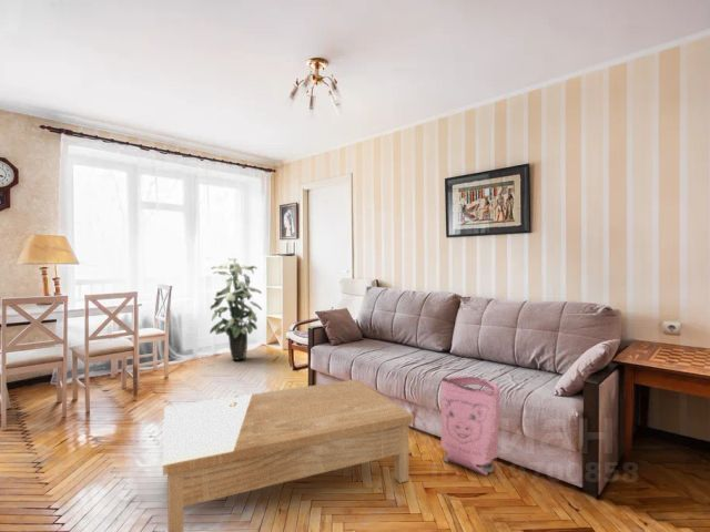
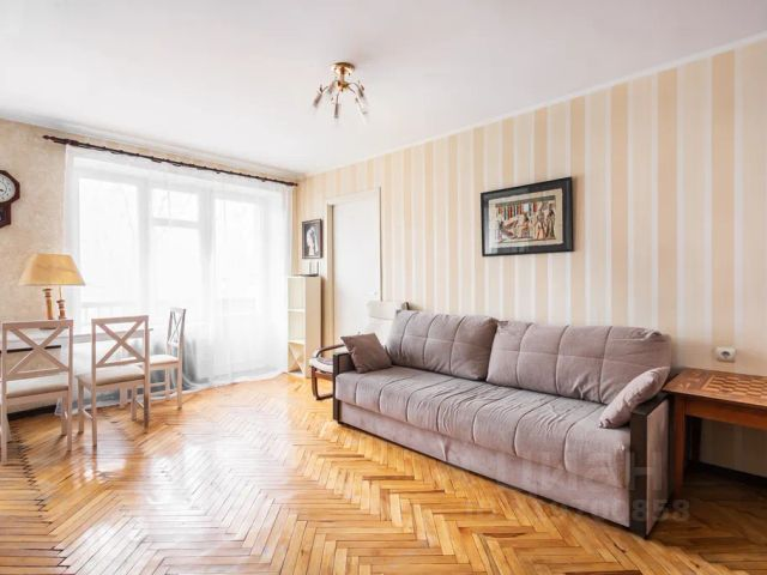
- coffee table (285, 442)
- bag (469, 422)
- indoor plant (234, 308)
